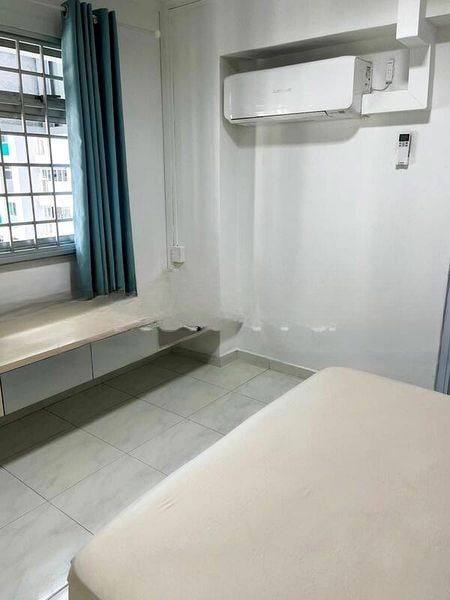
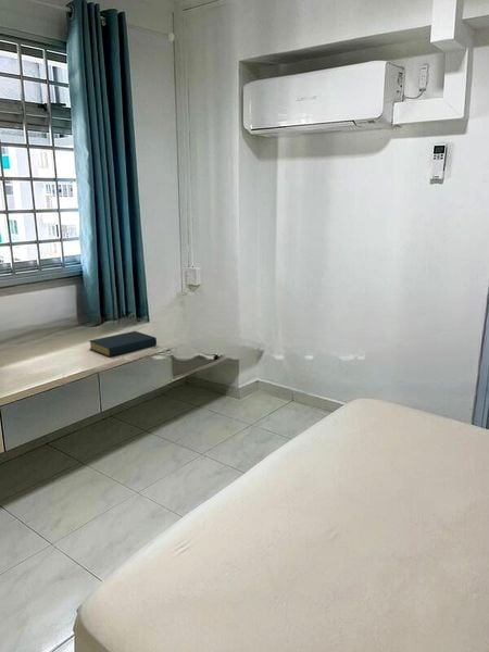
+ hardback book (123, 342)
